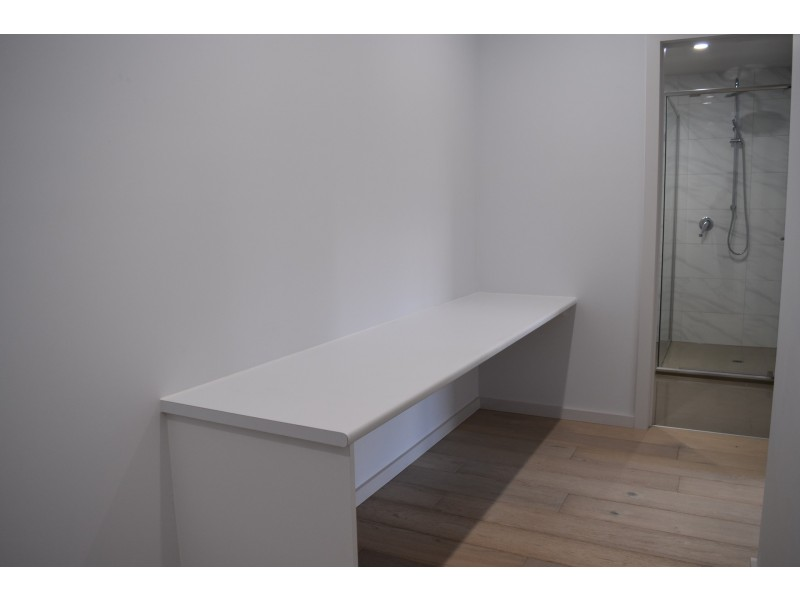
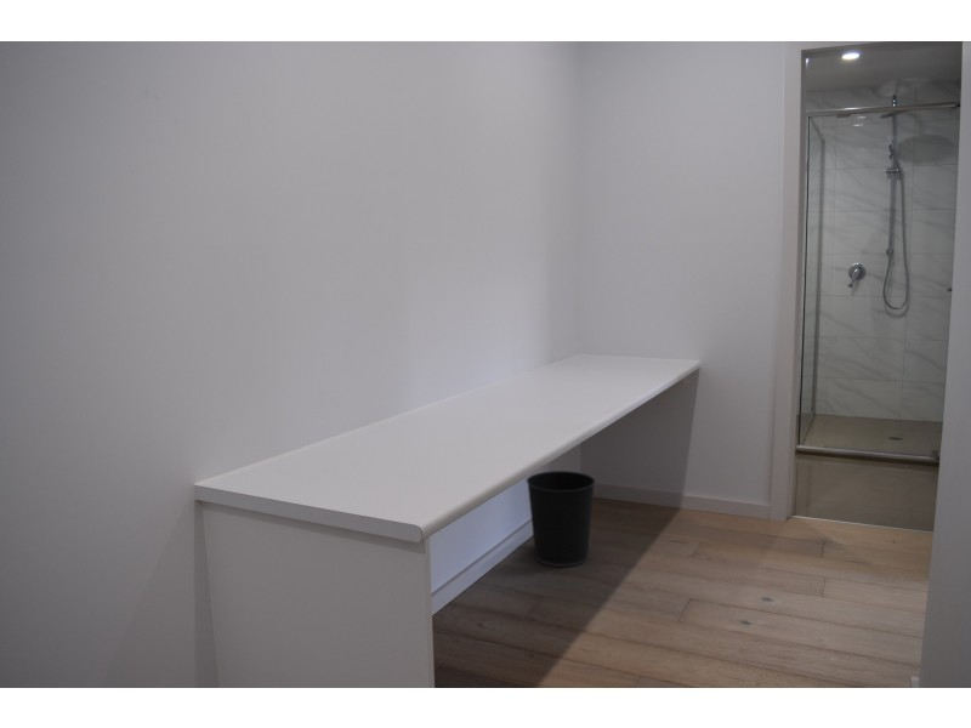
+ wastebasket (561, 518)
